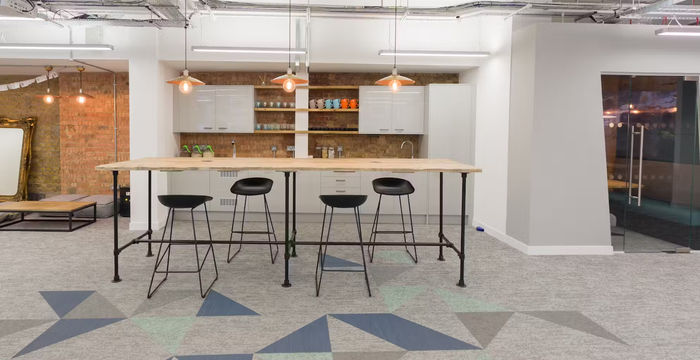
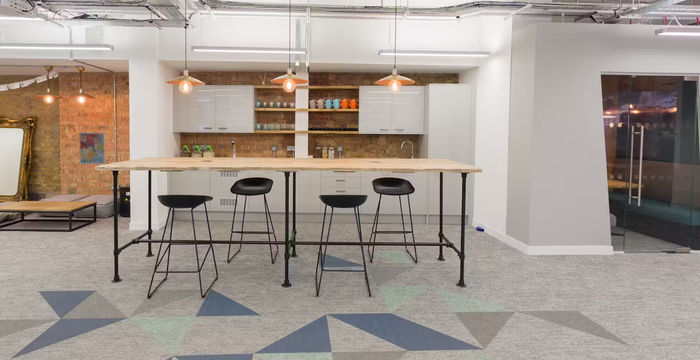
+ wall art (92, 148)
